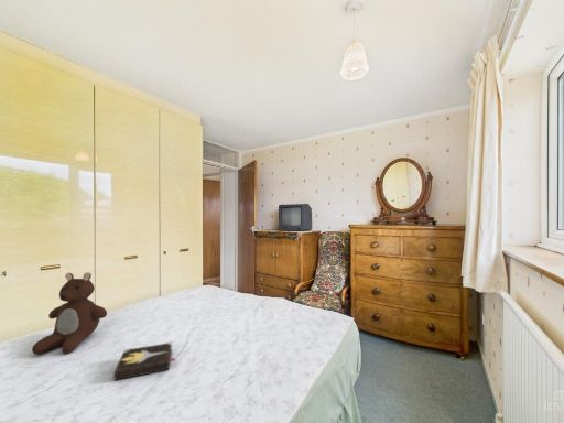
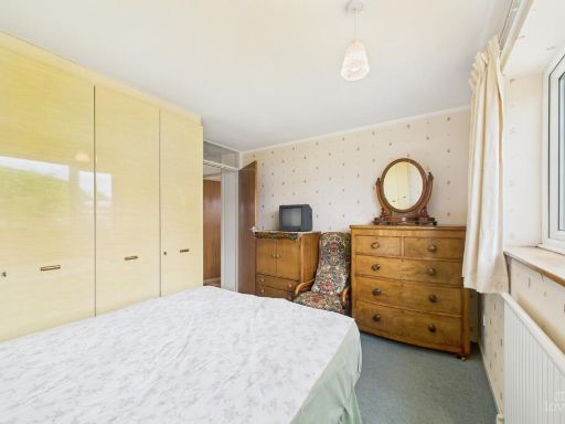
- hardback book (145, 358)
- teddy bear (69, 308)
